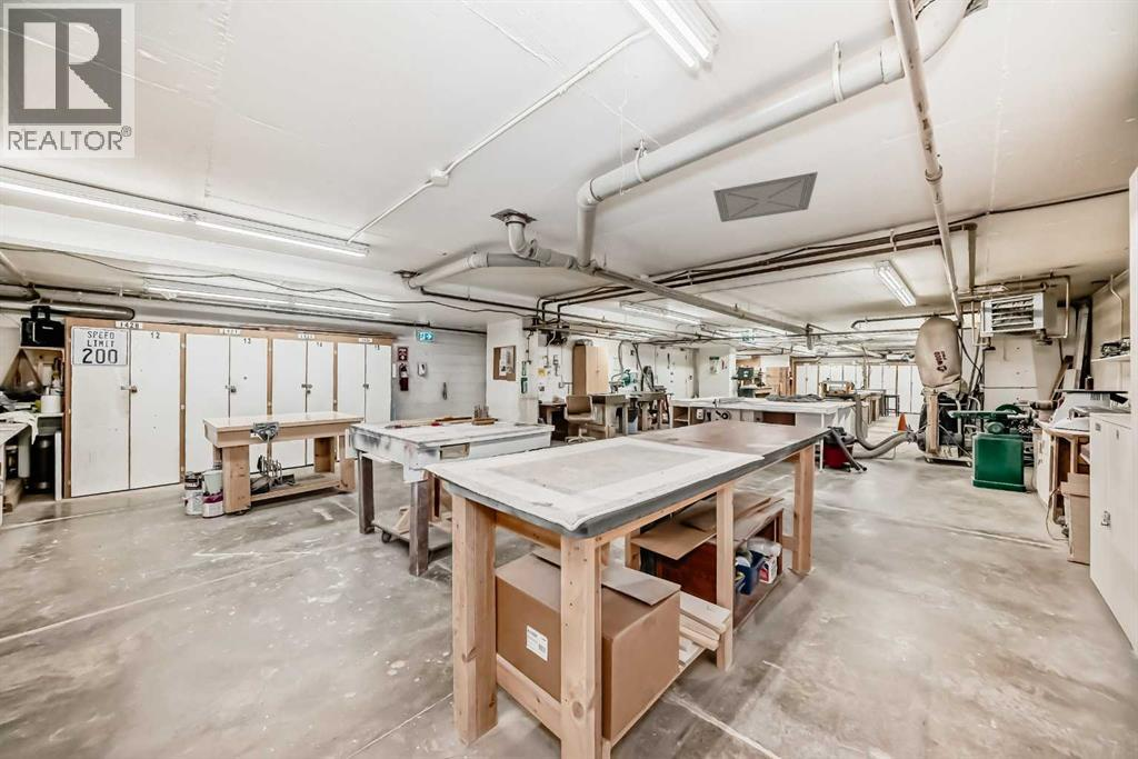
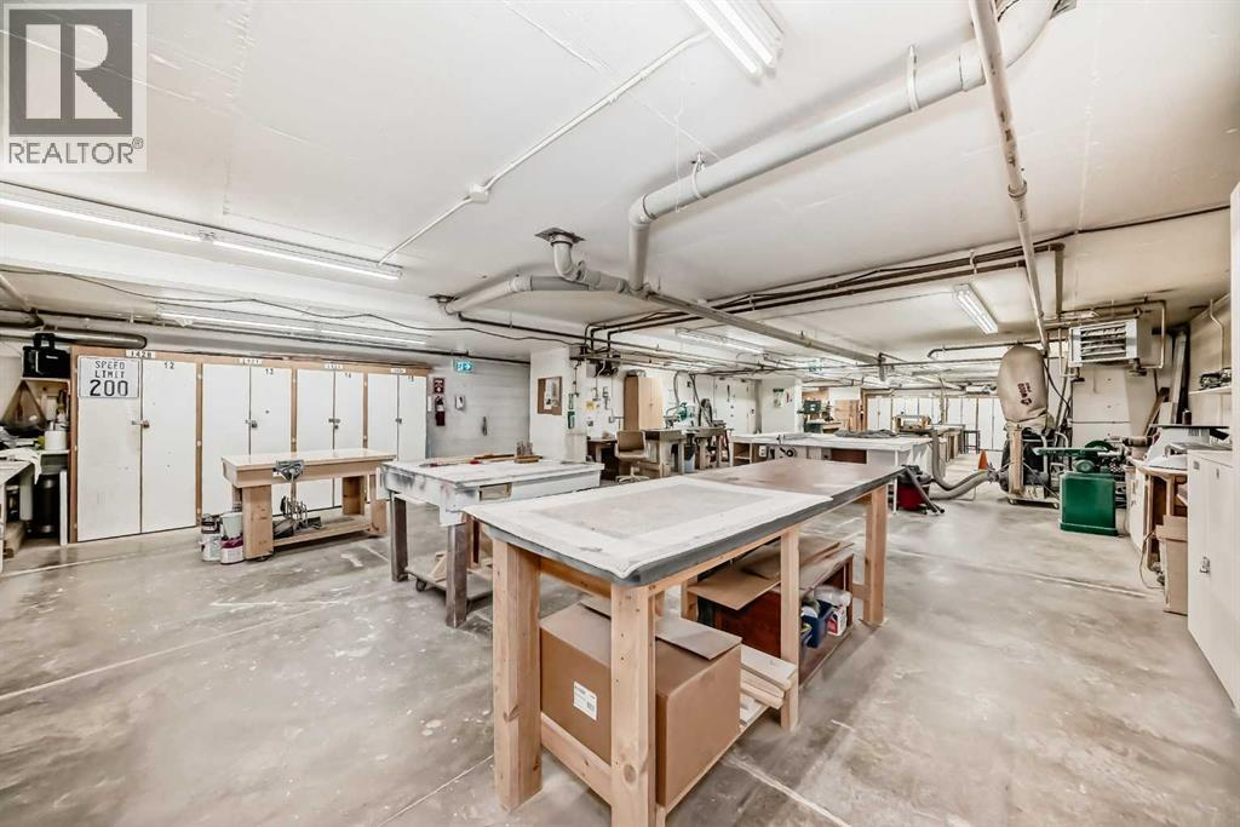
- ceiling vent (762, 200)
